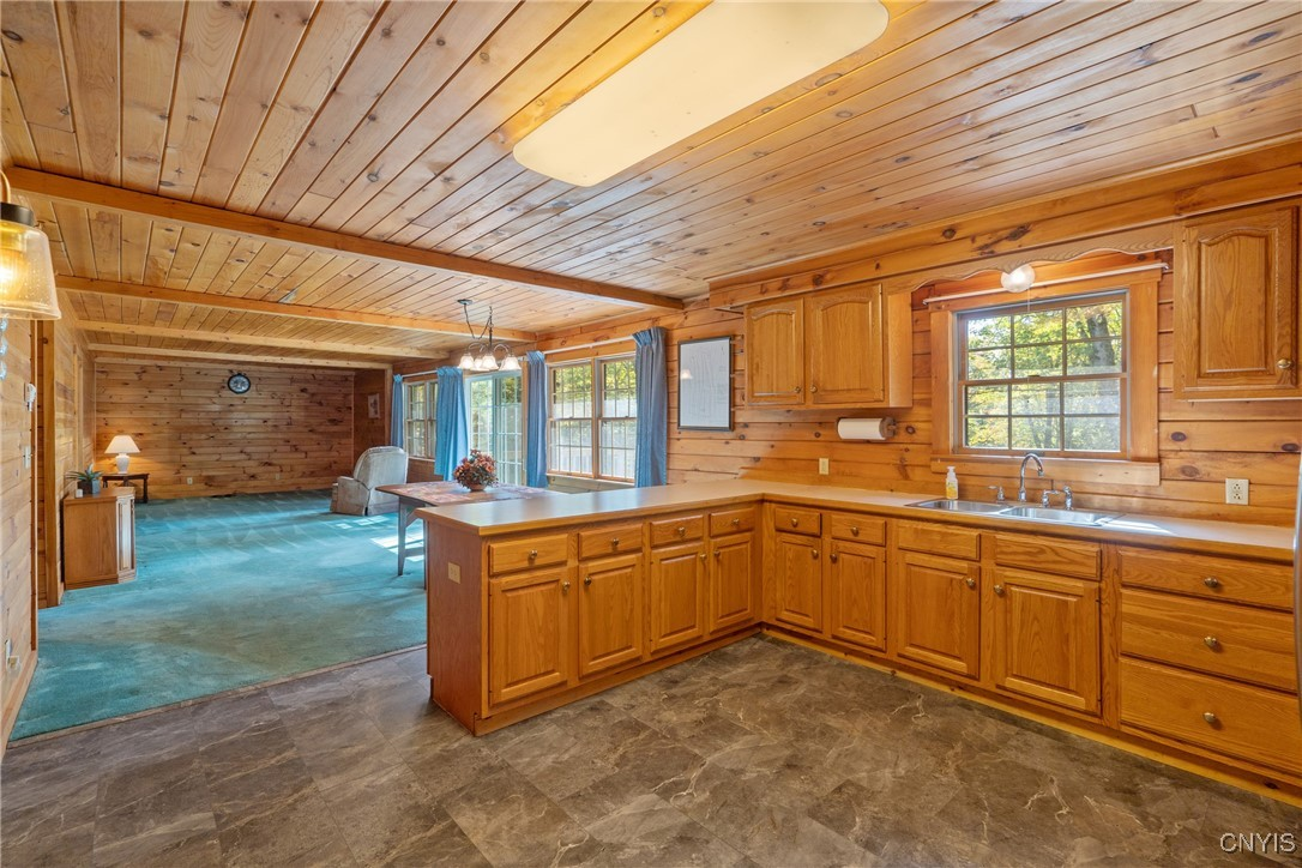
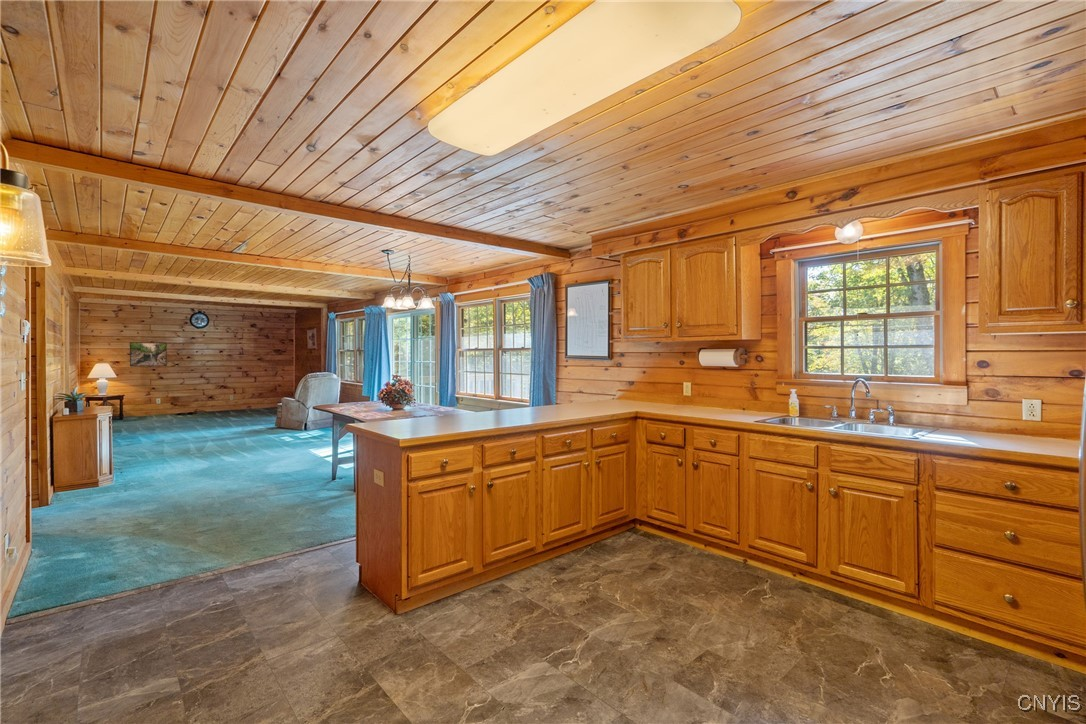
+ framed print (148, 354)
